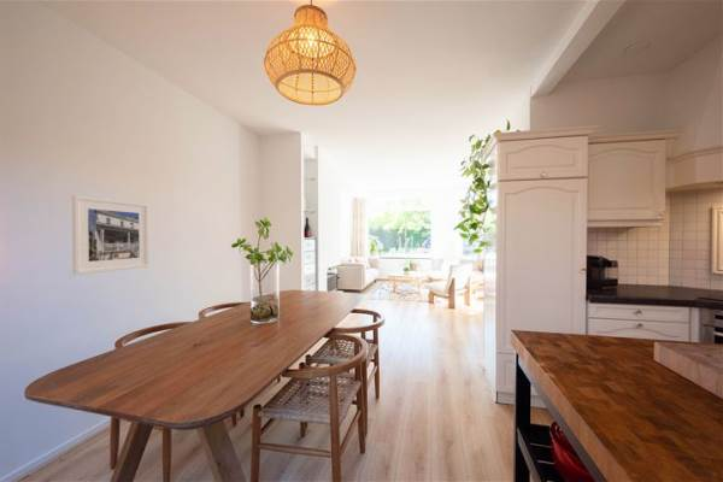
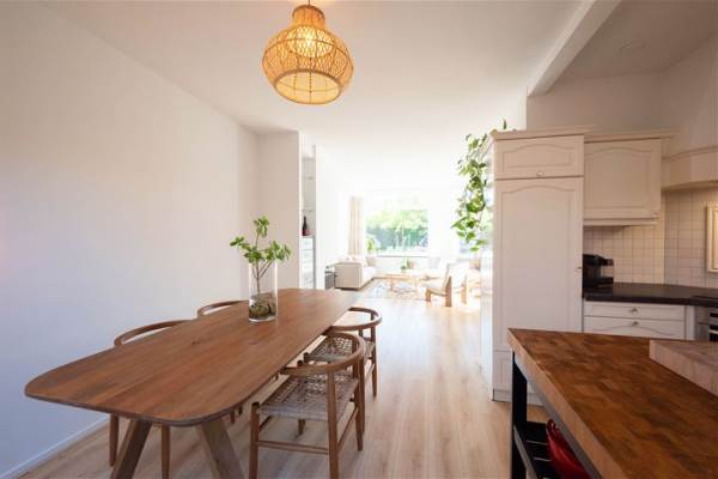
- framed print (114, 235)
